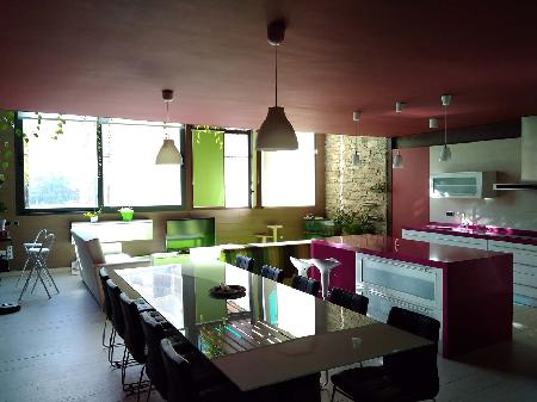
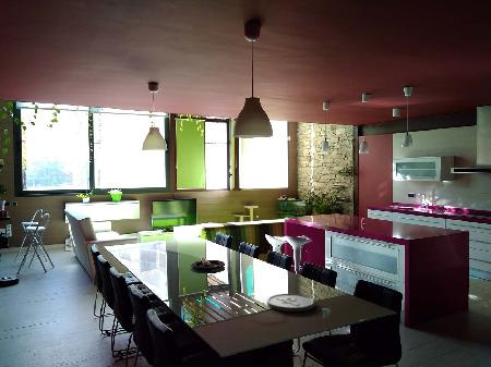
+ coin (290, 302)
